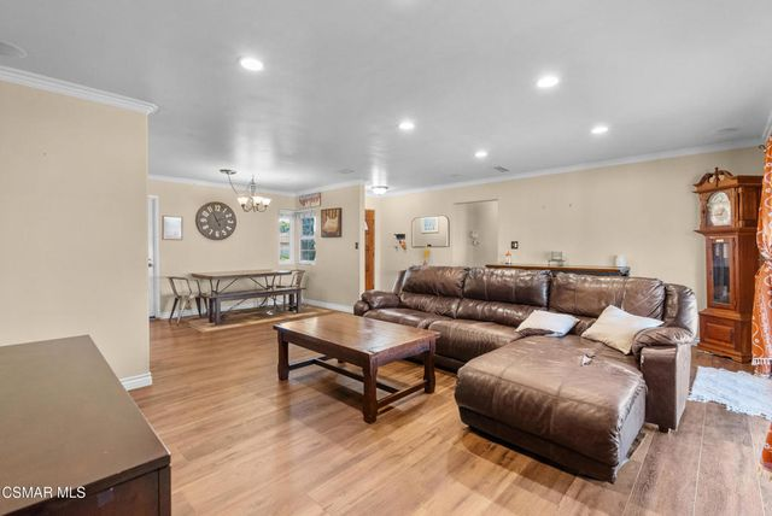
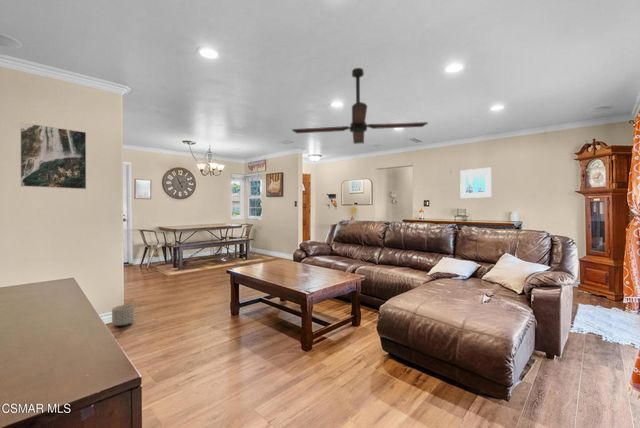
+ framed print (475, 183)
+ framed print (55, 157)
+ ceiling fan (357, 101)
+ planter (123, 316)
